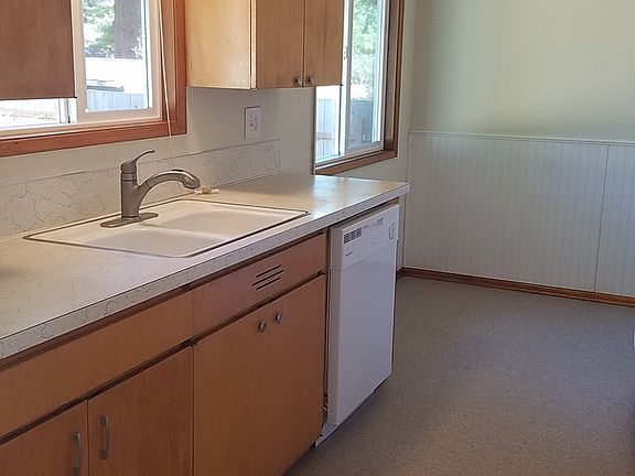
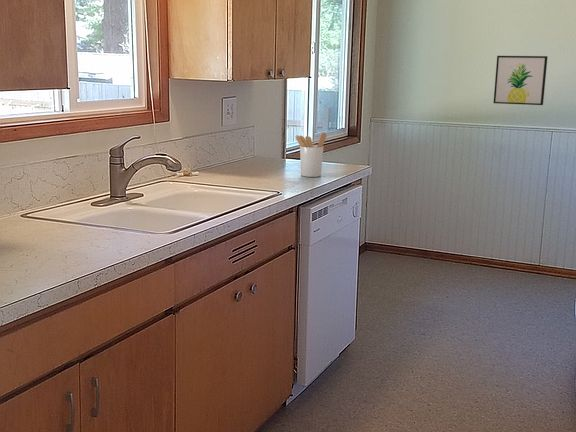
+ wall art (520, 80)
+ utensil holder (309, 154)
